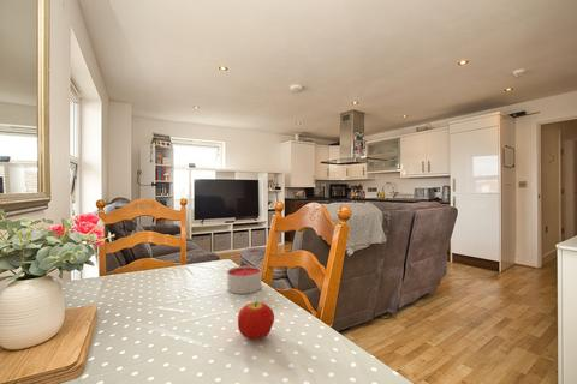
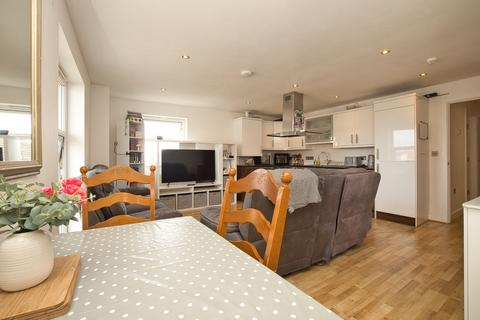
- fruit (255, 318)
- candle (244, 277)
